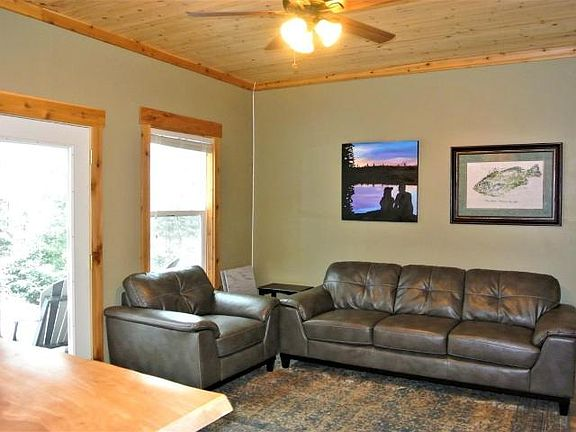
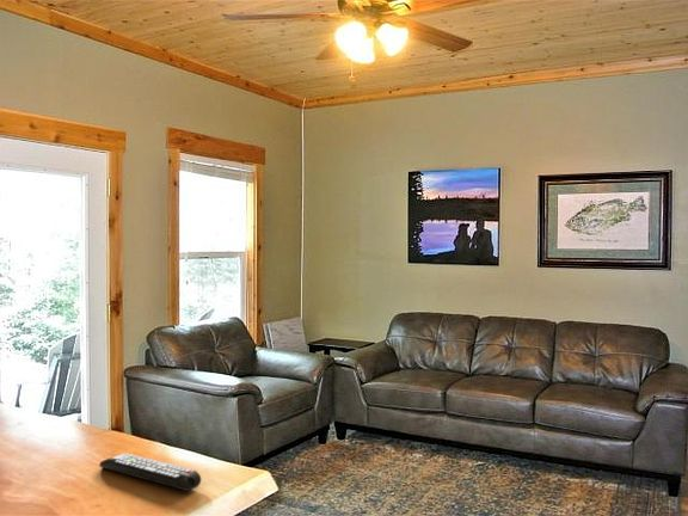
+ remote control (148, 471)
